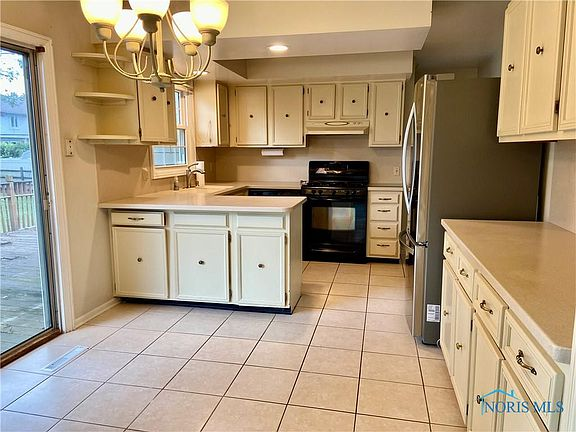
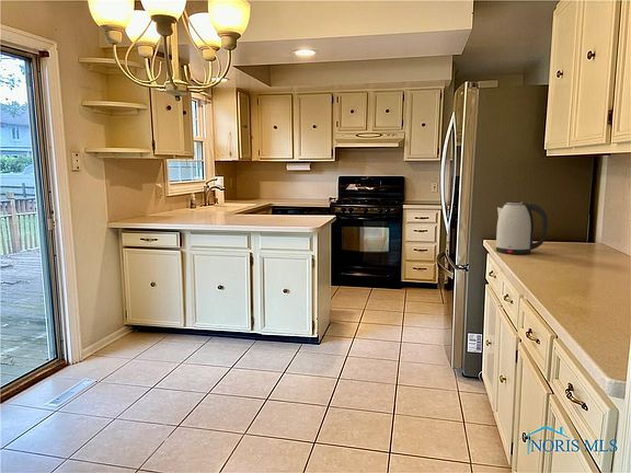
+ kettle (520, 227)
